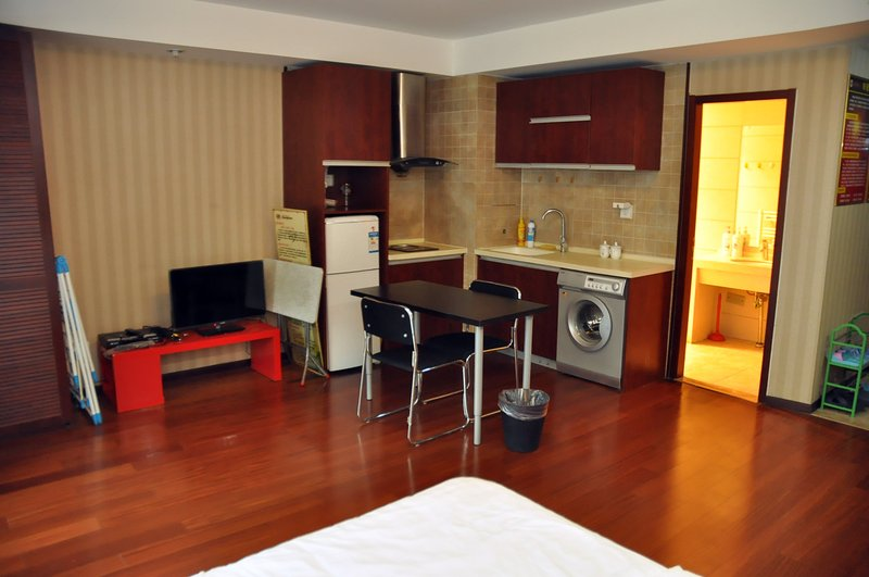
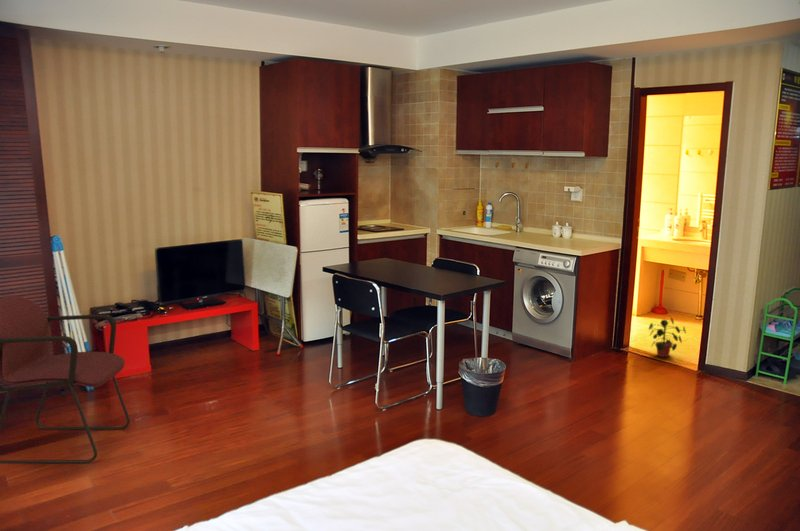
+ armchair (59, 372)
+ potted plant (668, 335)
